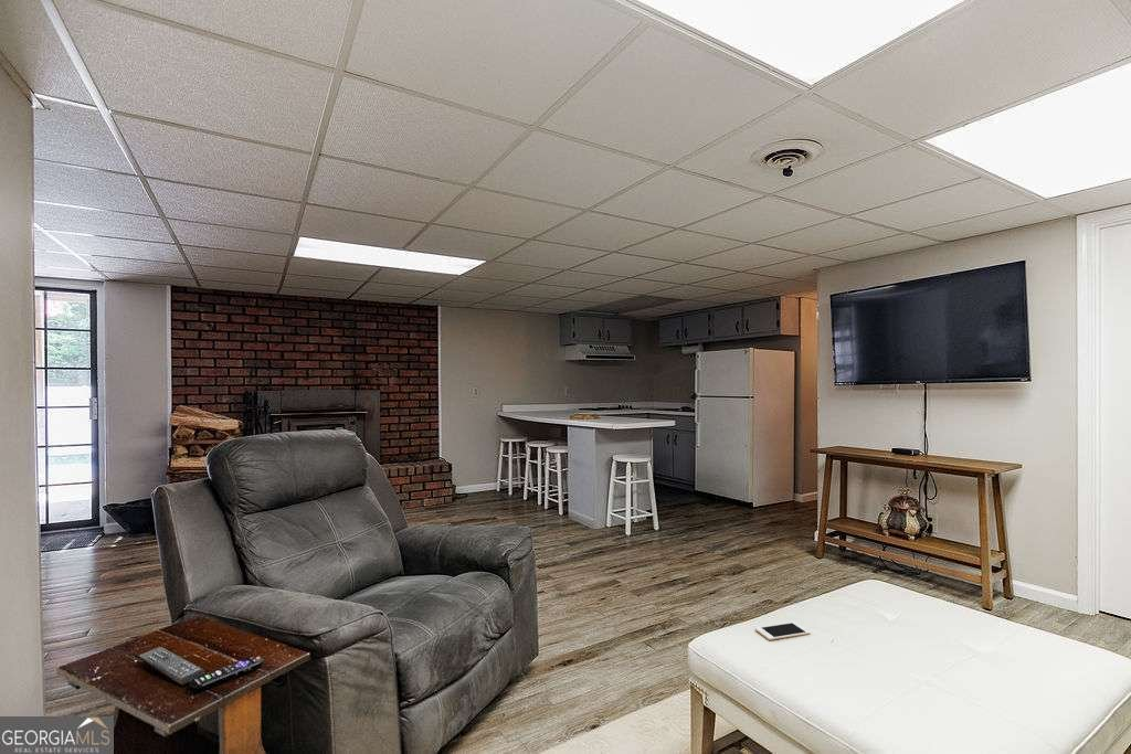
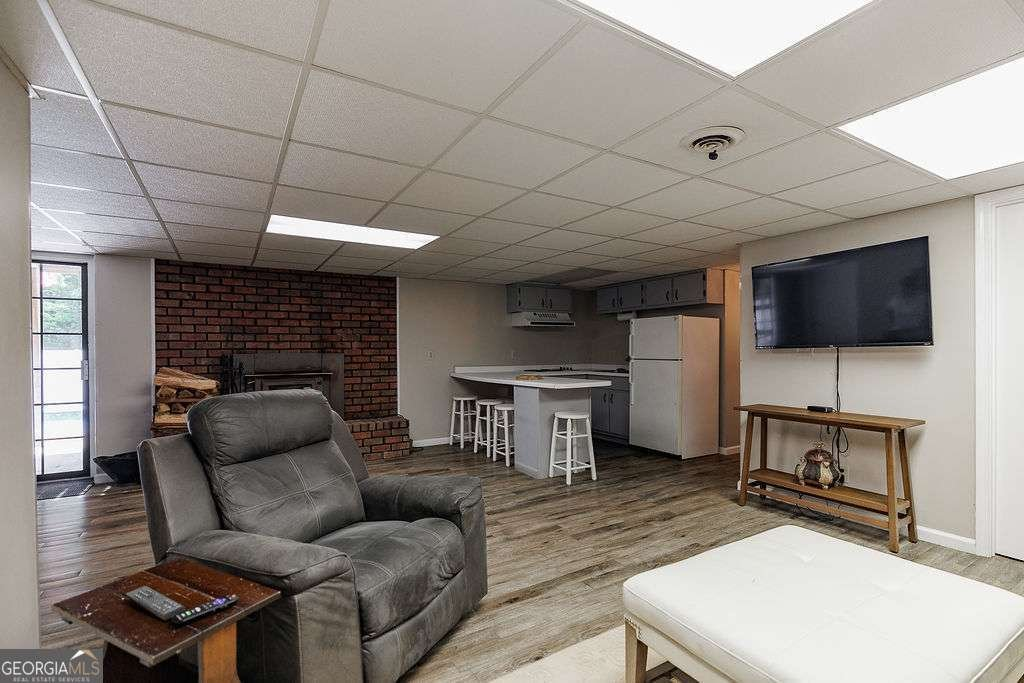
- cell phone (782, 630)
